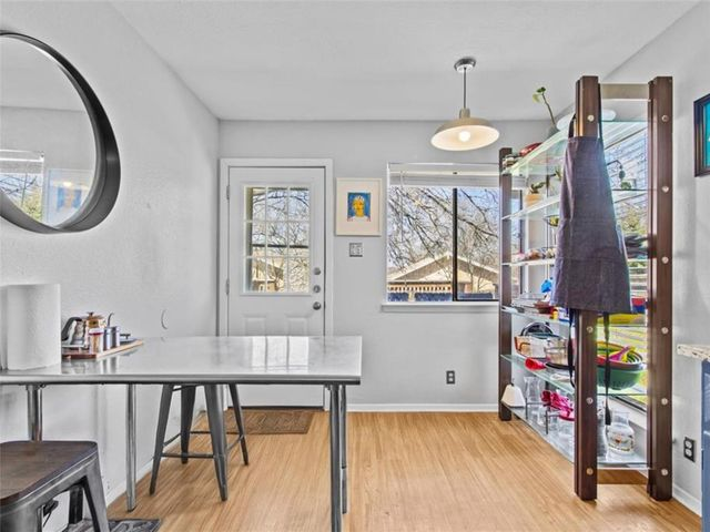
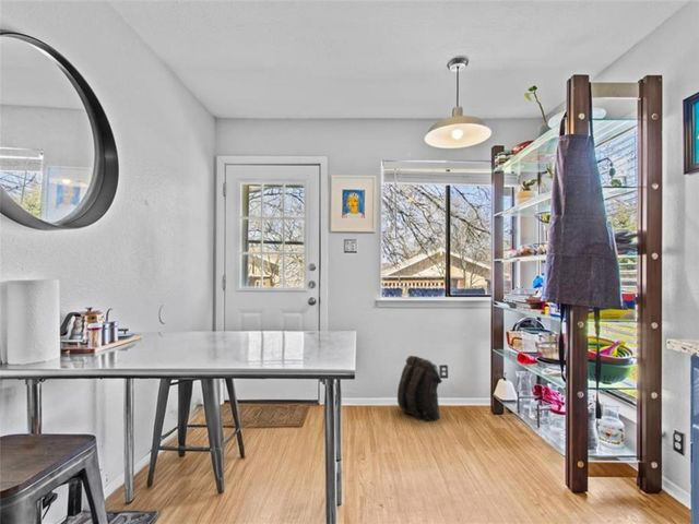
+ backpack (419, 385)
